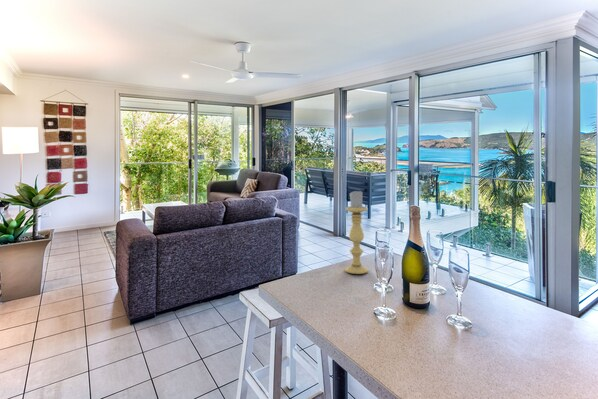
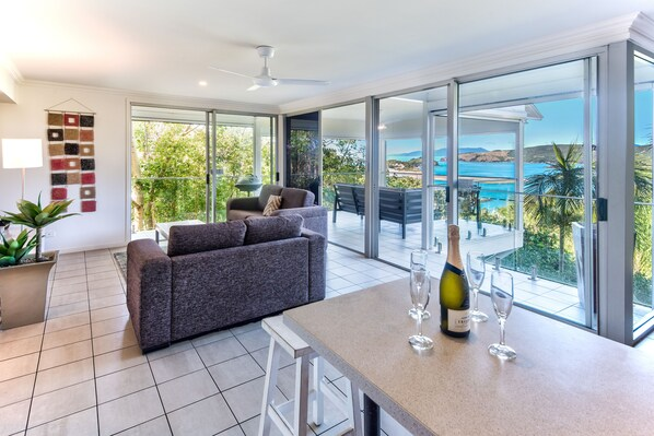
- candle holder (356, 230)
